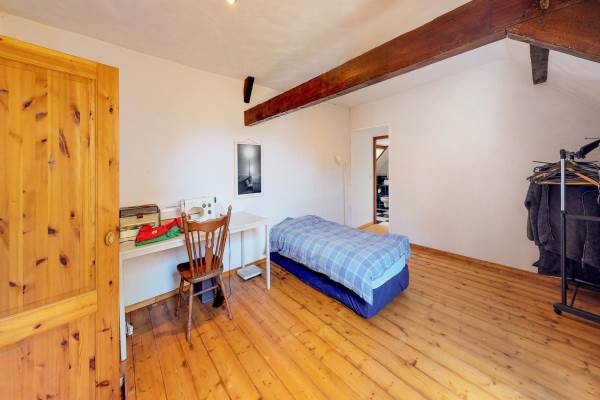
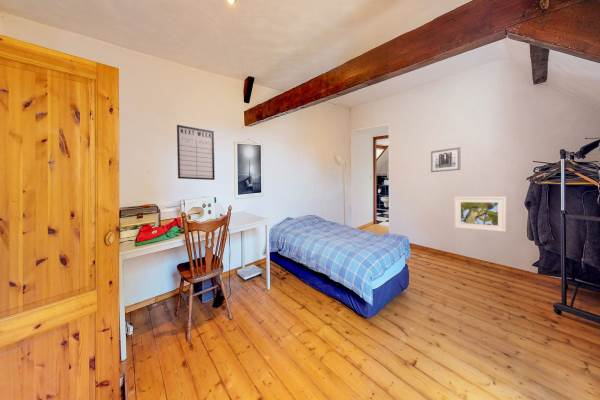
+ wall art (445, 160)
+ writing board (196, 153)
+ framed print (478, 213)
